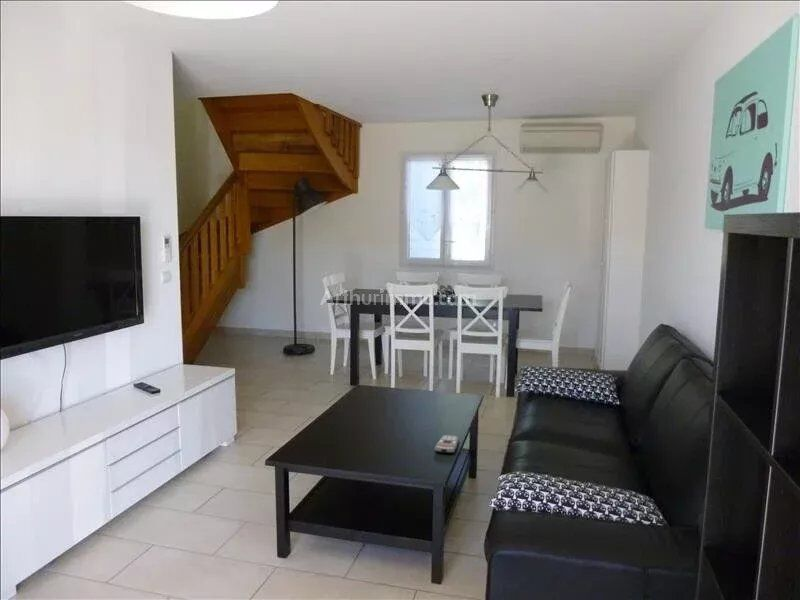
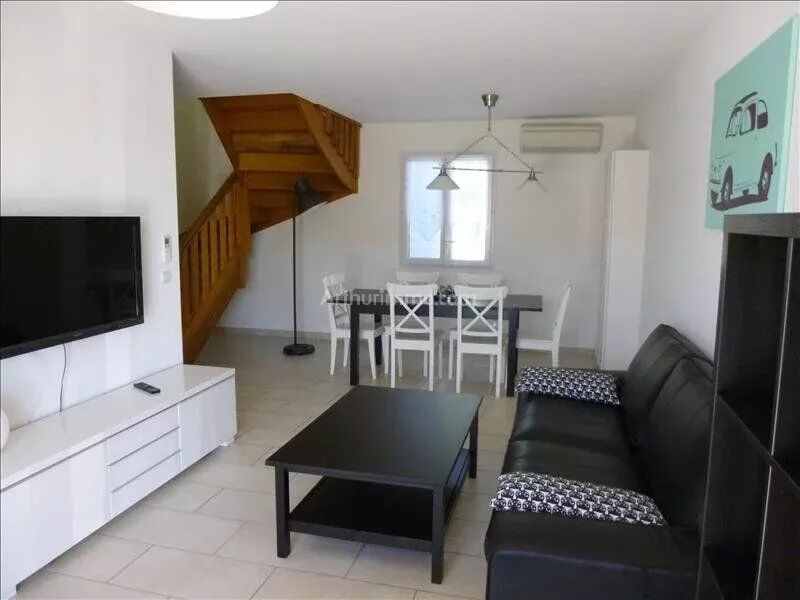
- remote control (447, 443)
